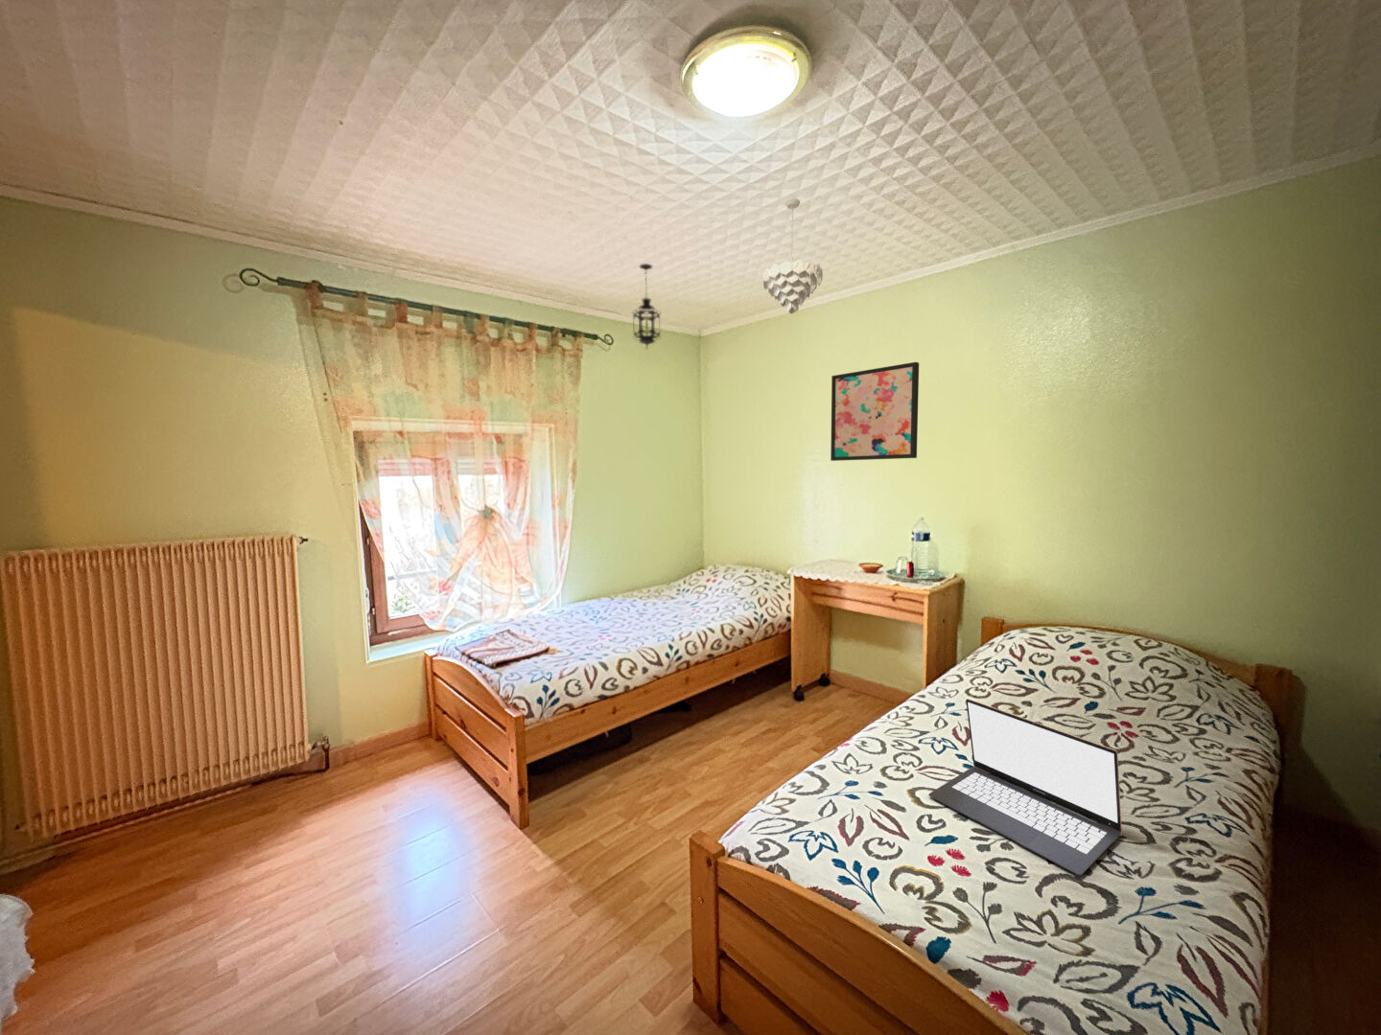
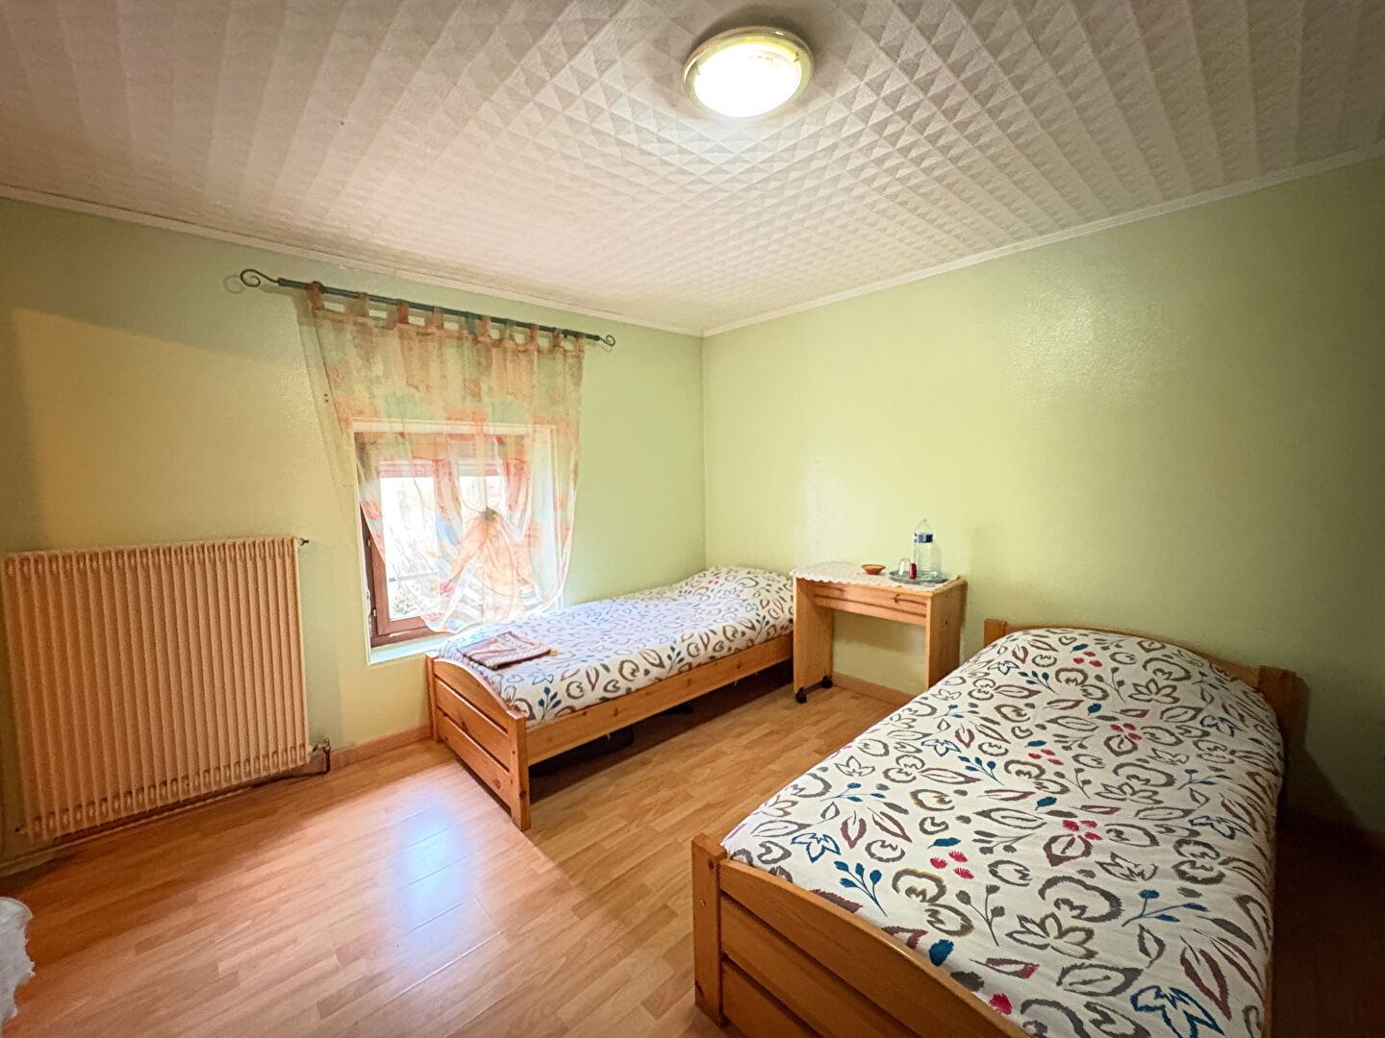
- laptop (1020, 772)
- wall art (872, 414)
- pendant light (792, 258)
- hanging lantern (646, 307)
